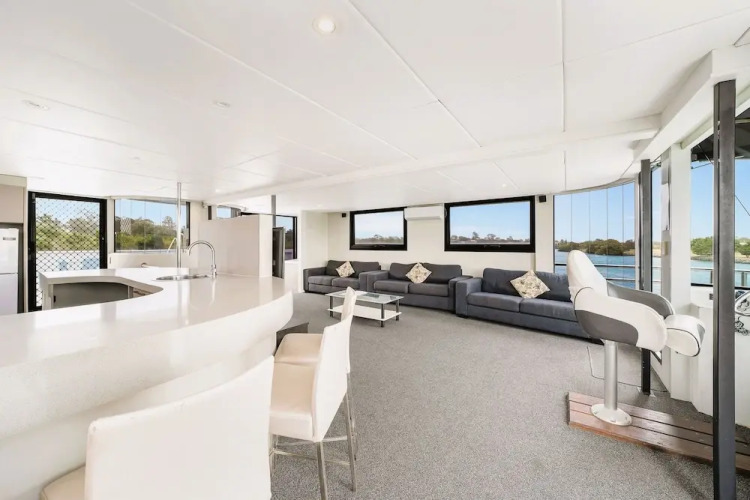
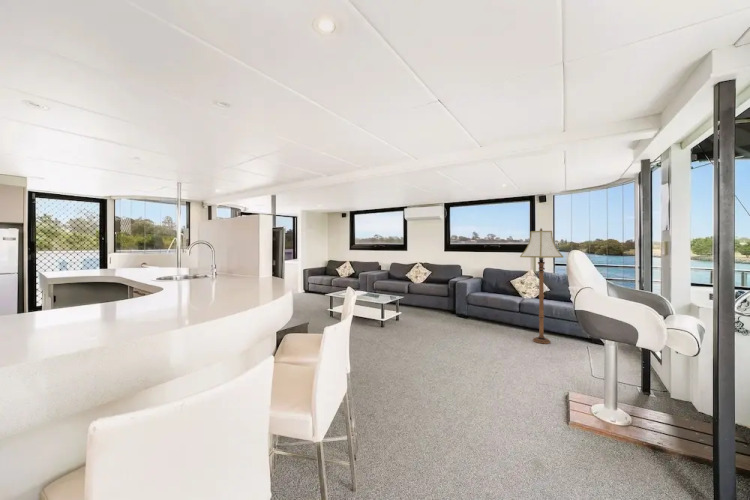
+ floor lamp (541, 284)
